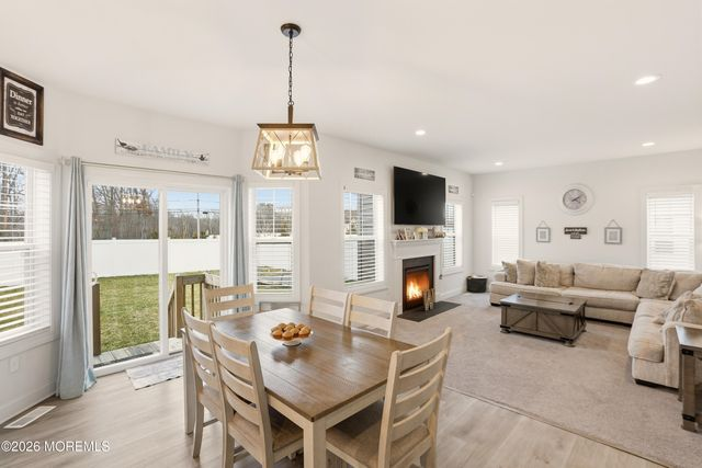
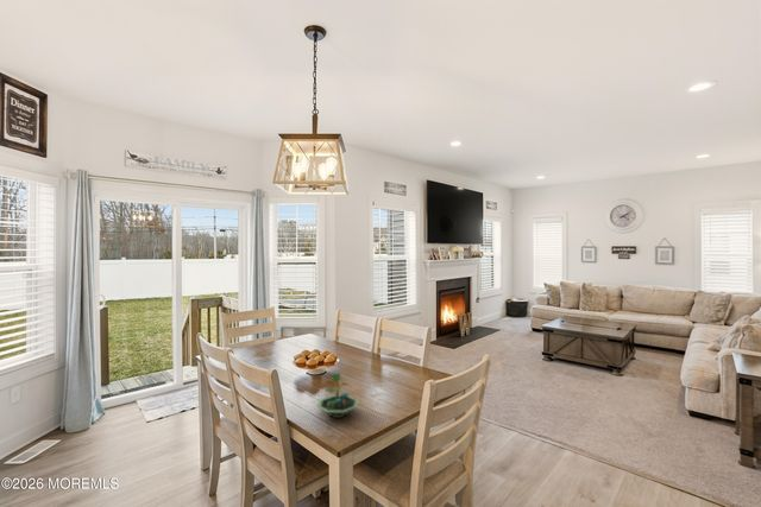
+ terrarium (338, 380)
